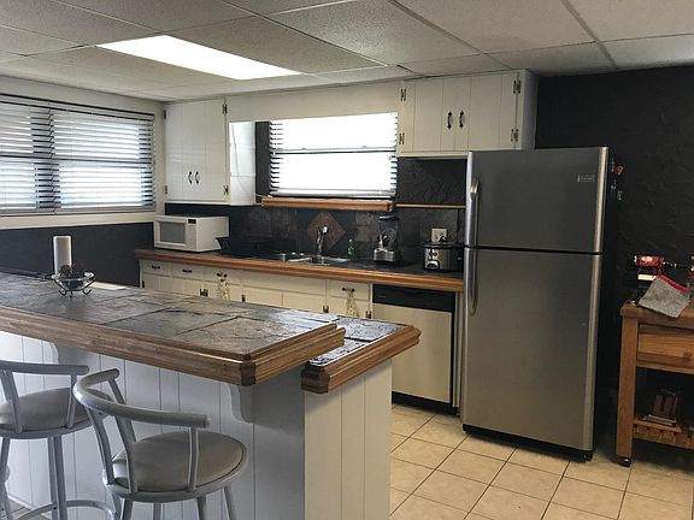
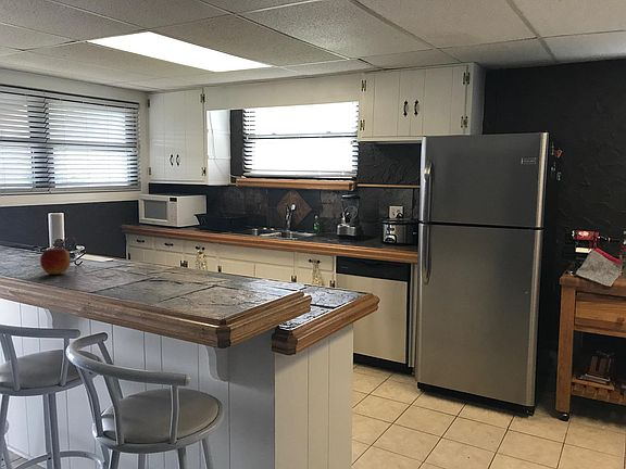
+ apple (55, 261)
